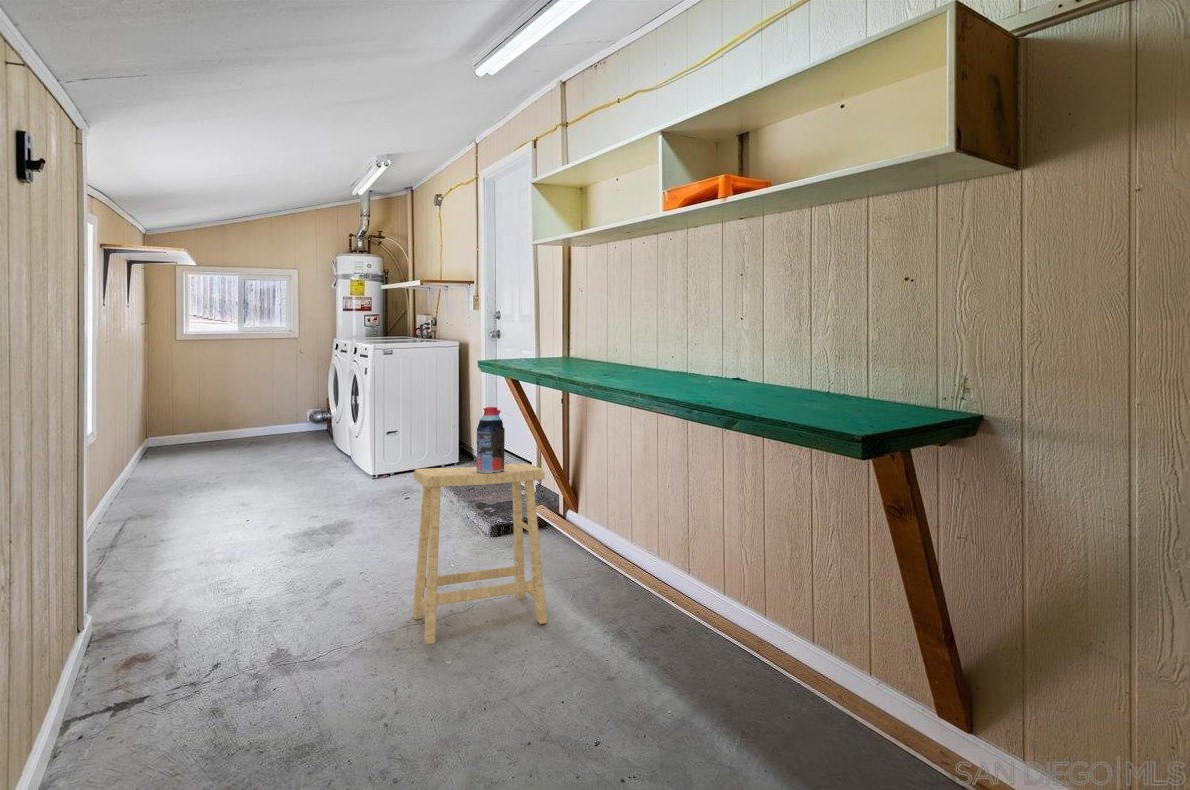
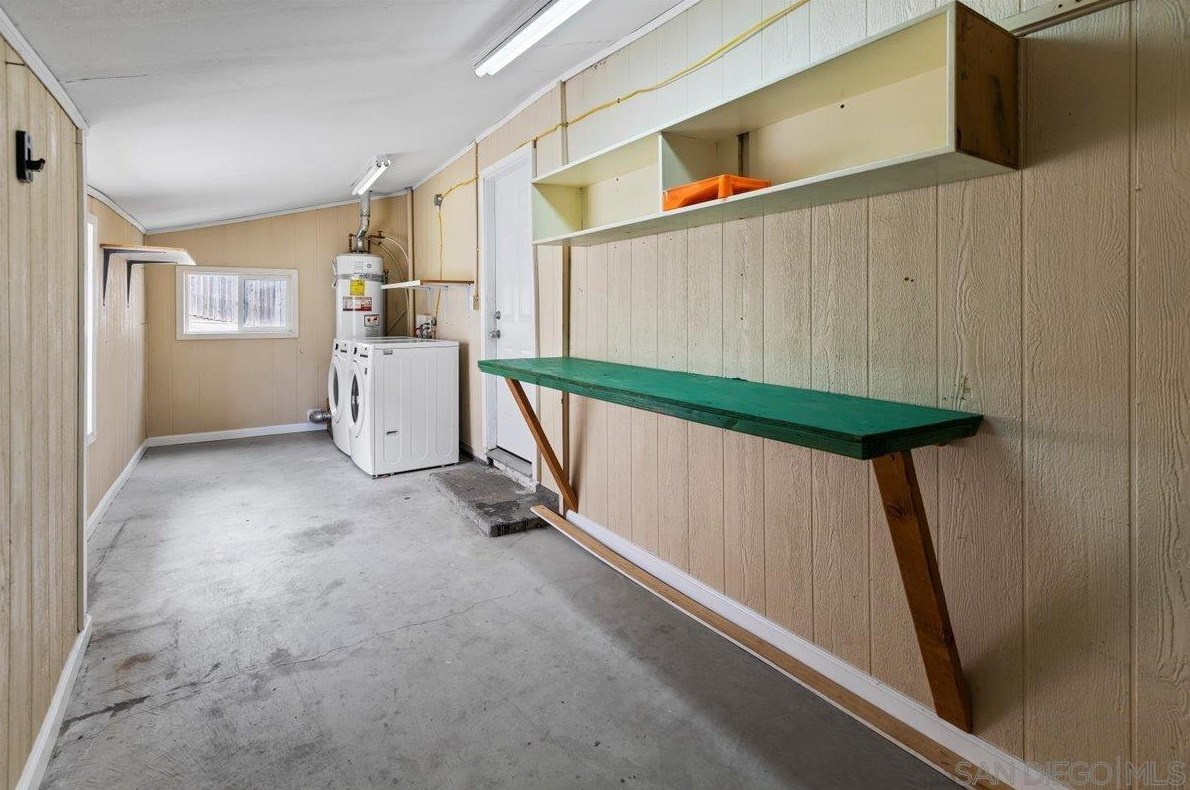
- stool (482, 570)
- bottle (490, 438)
